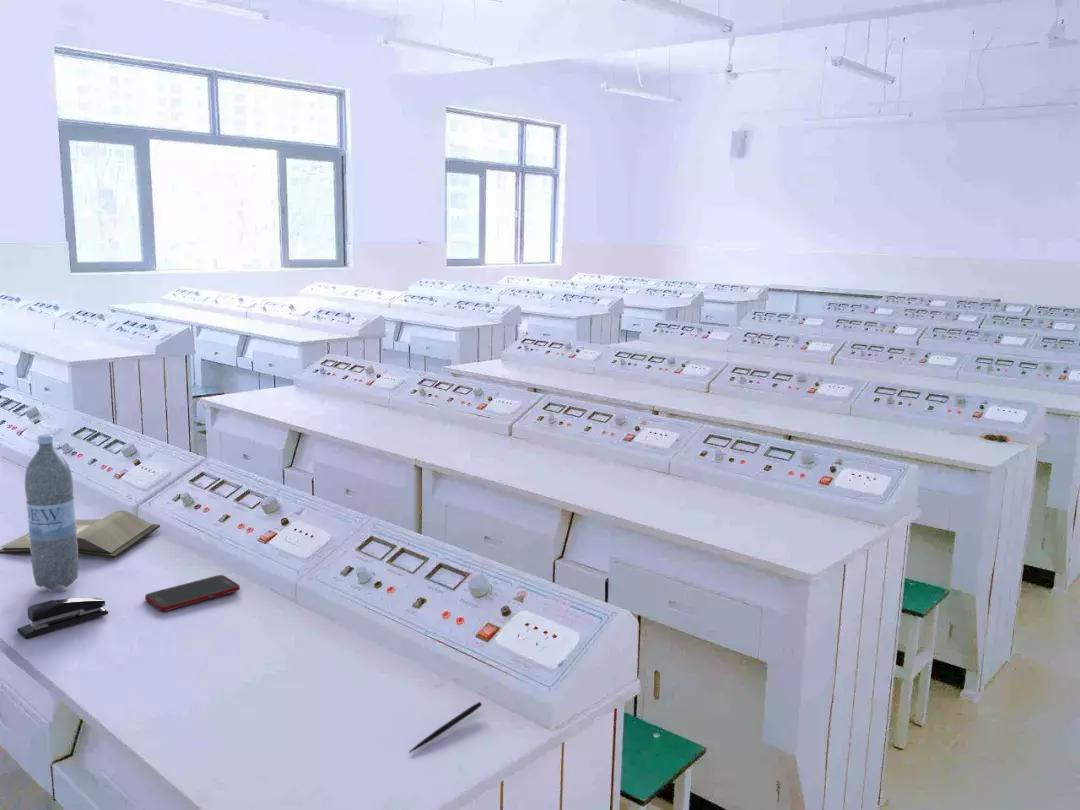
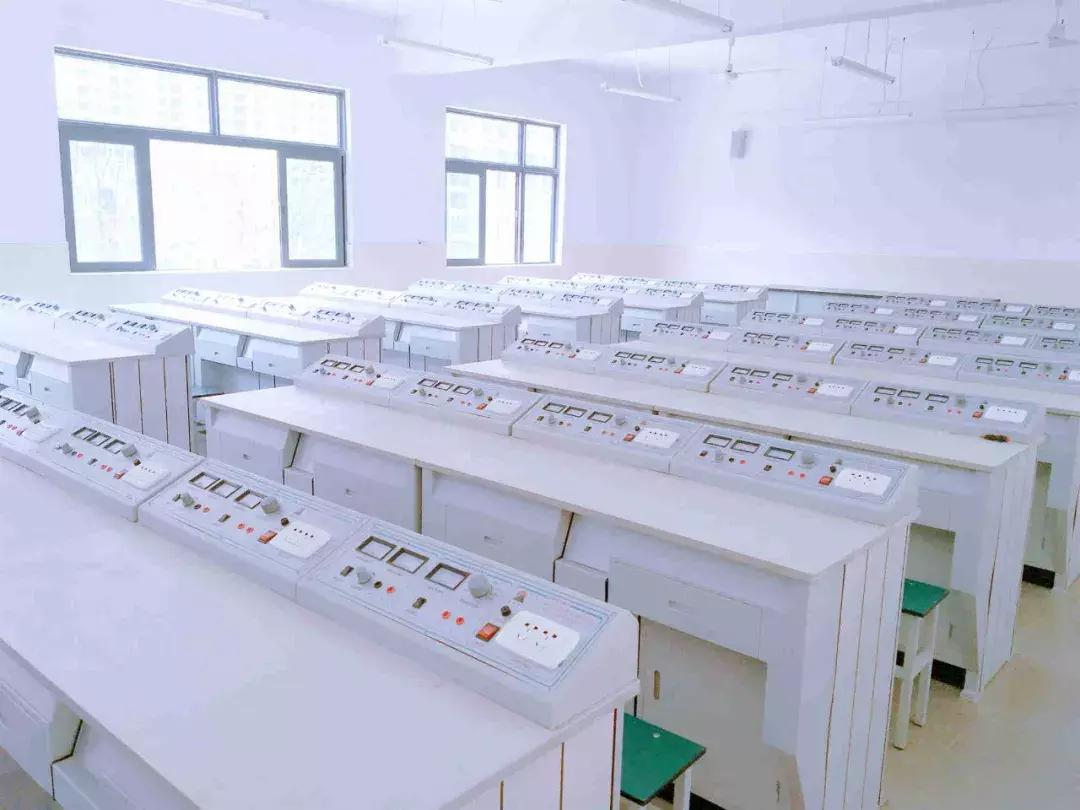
- water bottle (51, 512)
- stapler (63, 611)
- hardback book (78, 531)
- pen (445, 726)
- cell phone (193, 592)
